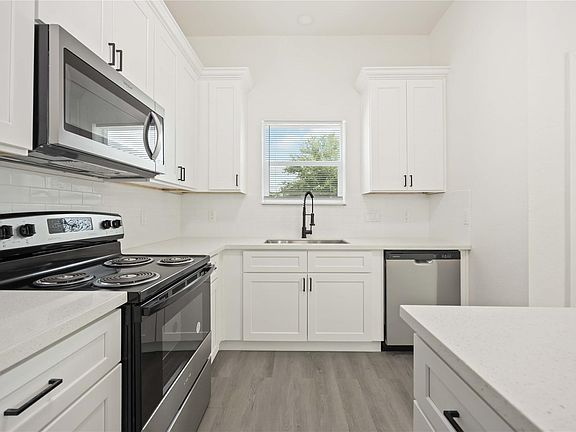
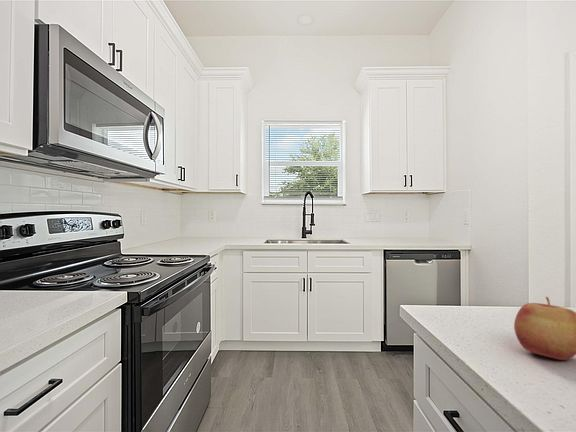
+ apple (548, 326)
